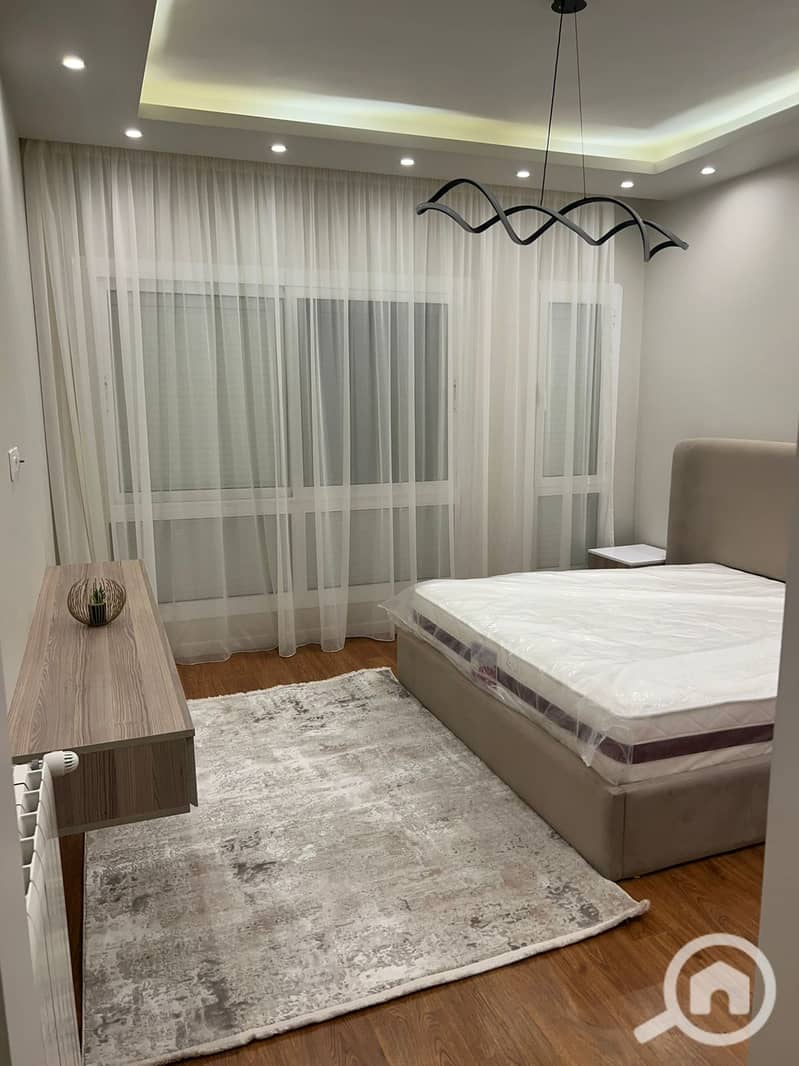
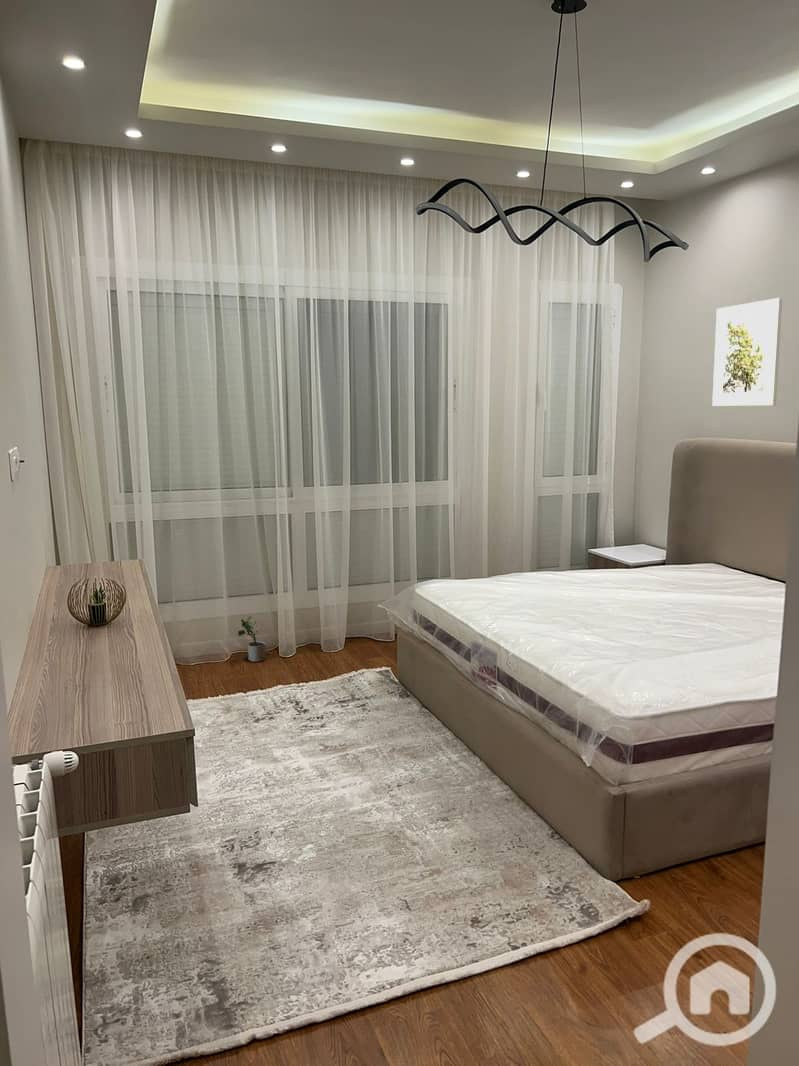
+ potted plant (253, 638)
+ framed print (745, 355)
